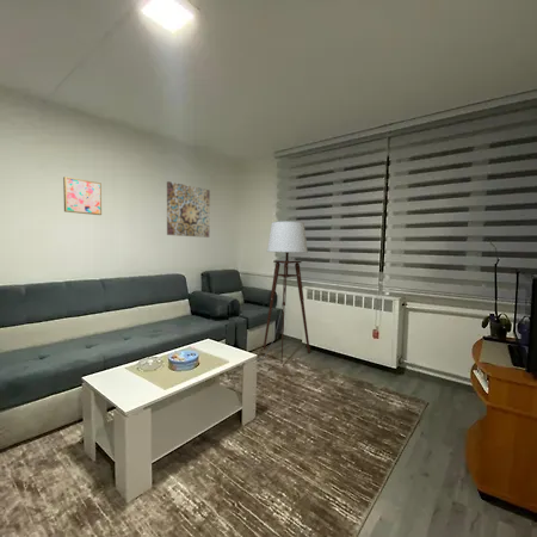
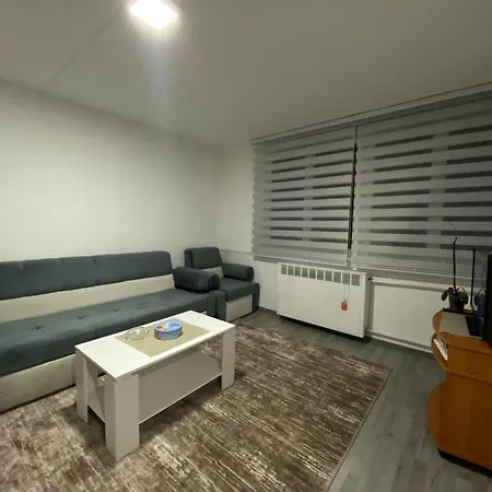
- floor lamp (274, 290)
- wall art (82, 197)
- wall art (189, 211)
